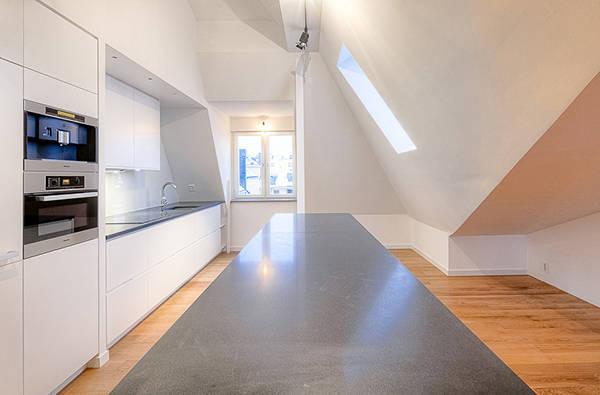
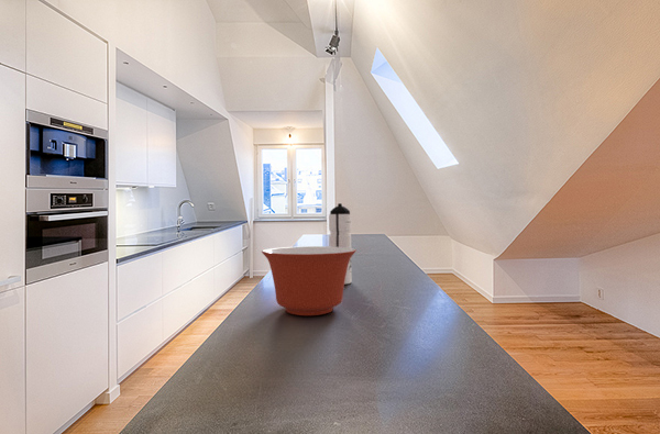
+ water bottle (340, 243)
+ mixing bowl (309, 279)
